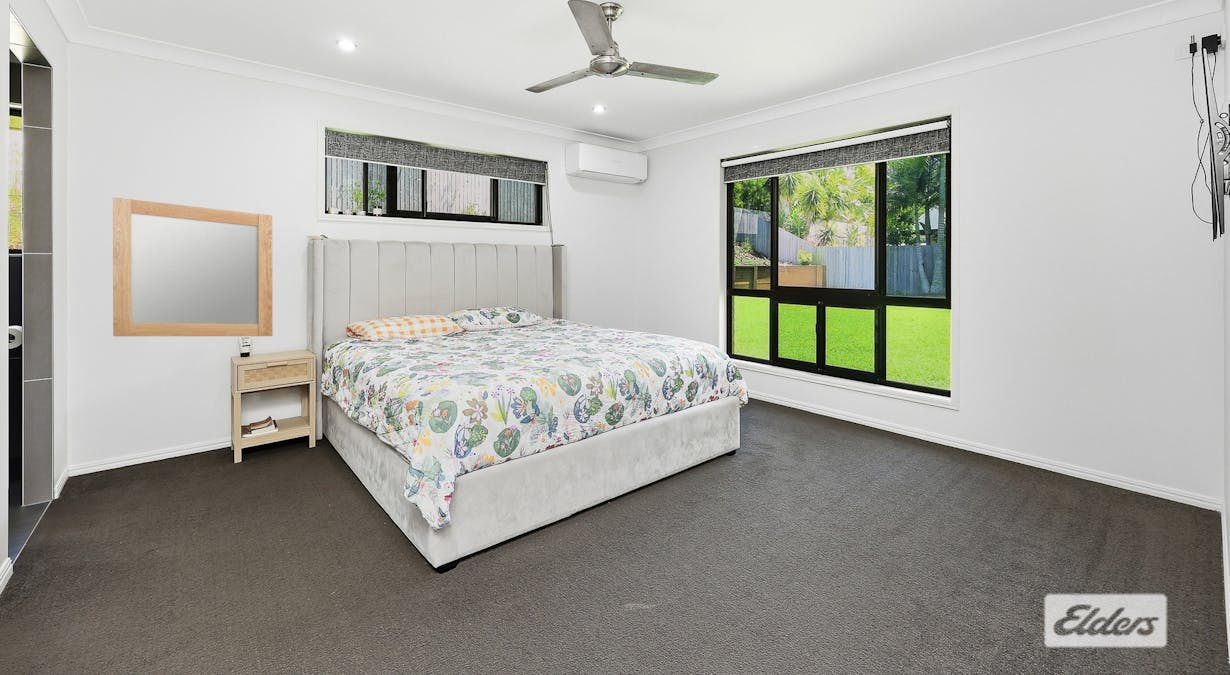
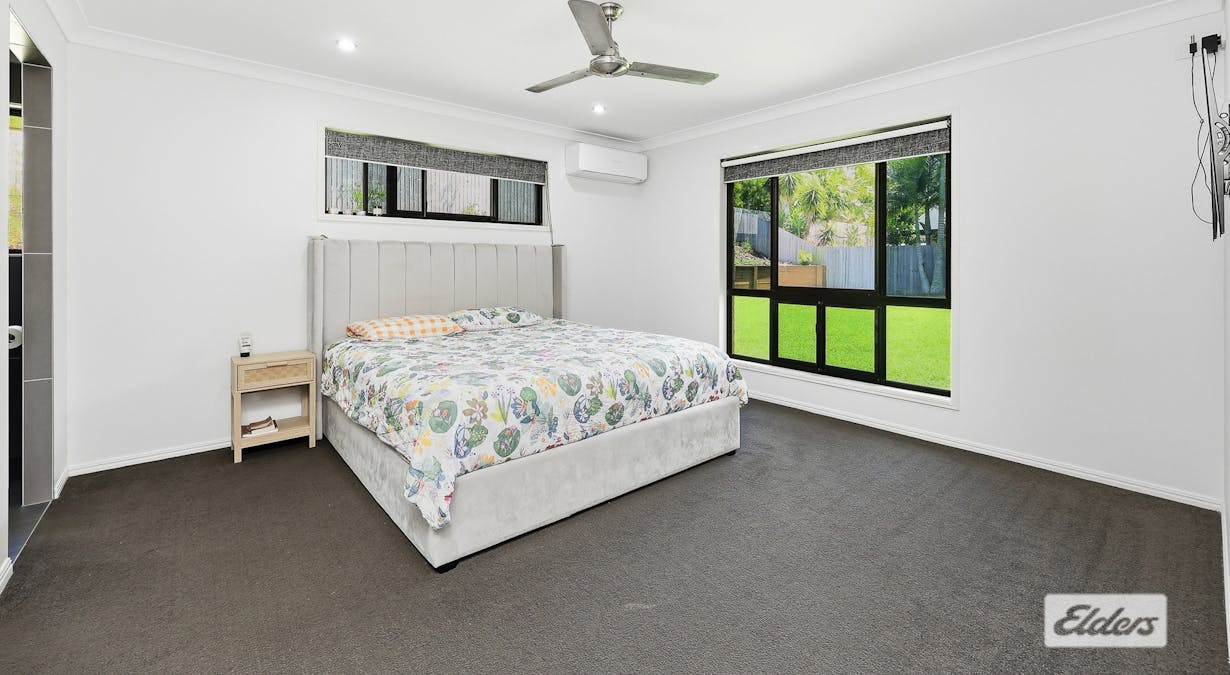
- home mirror (198, 271)
